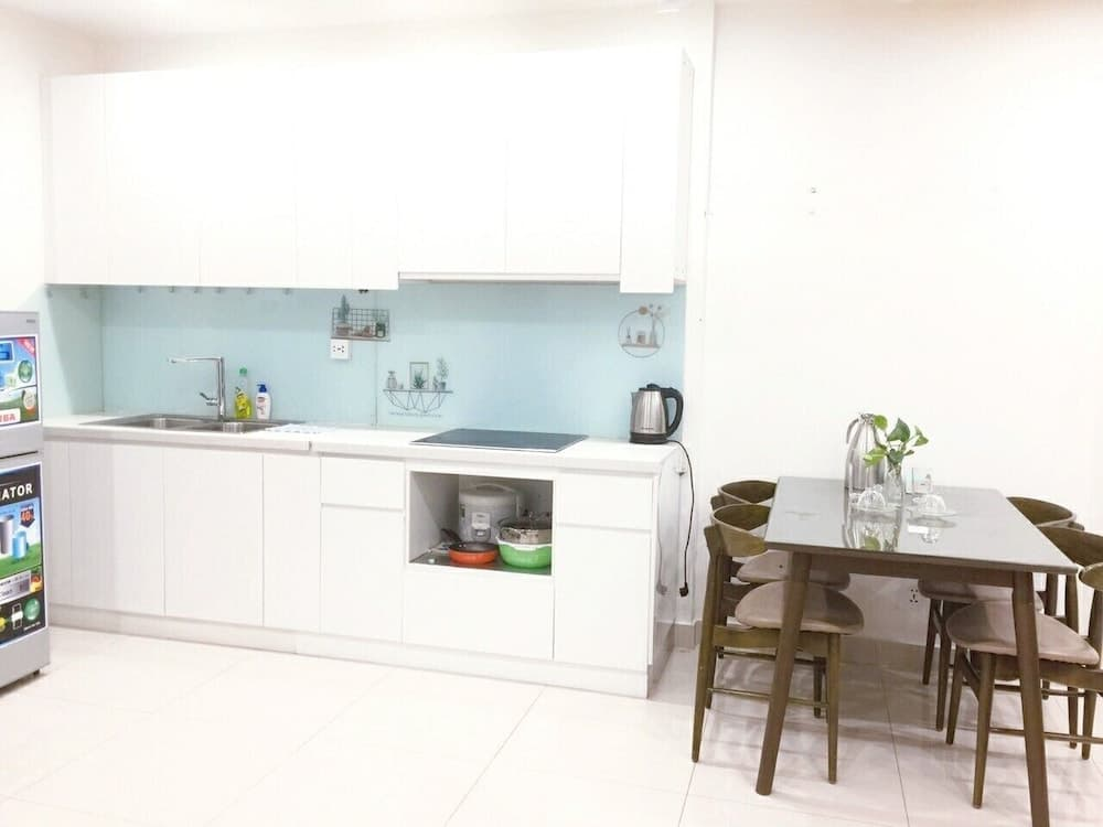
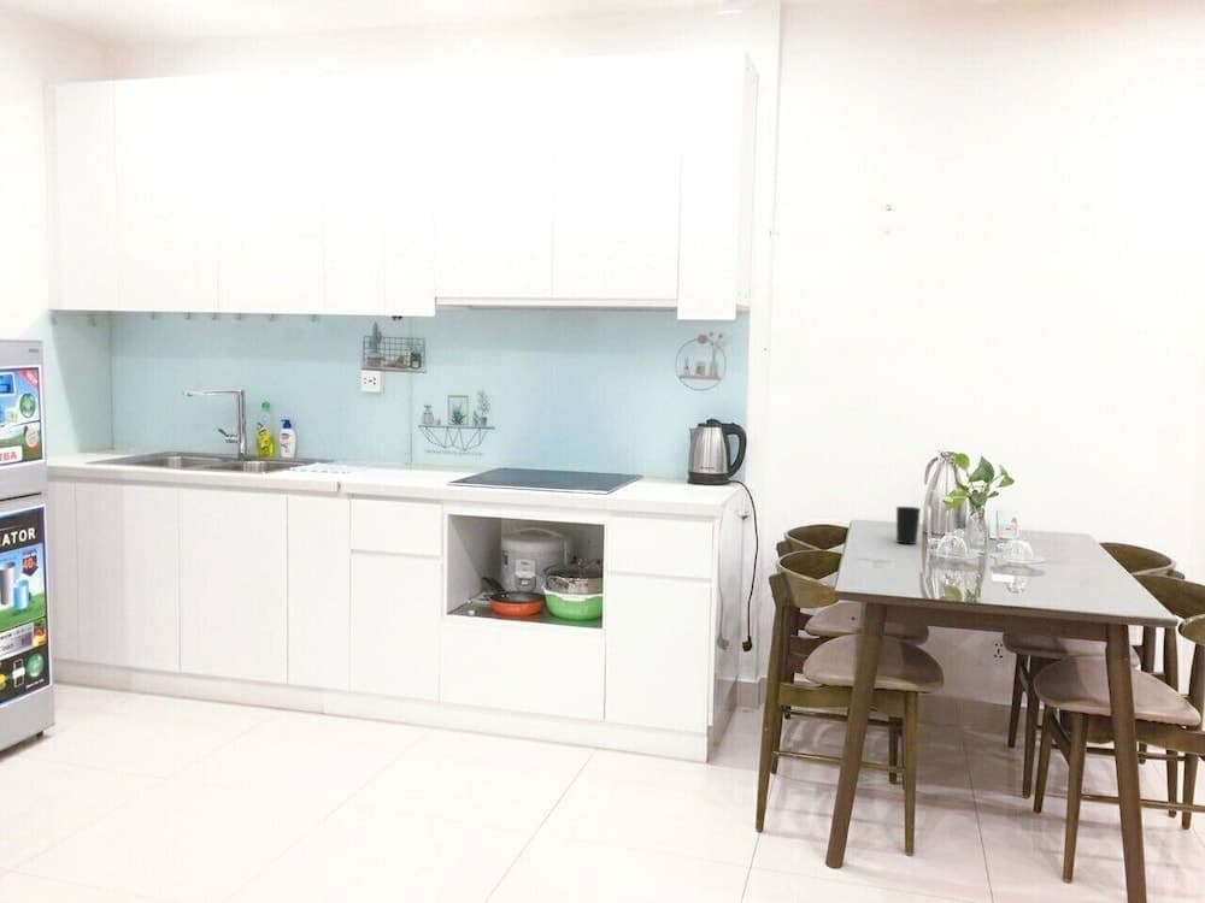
+ cup (907, 525)
